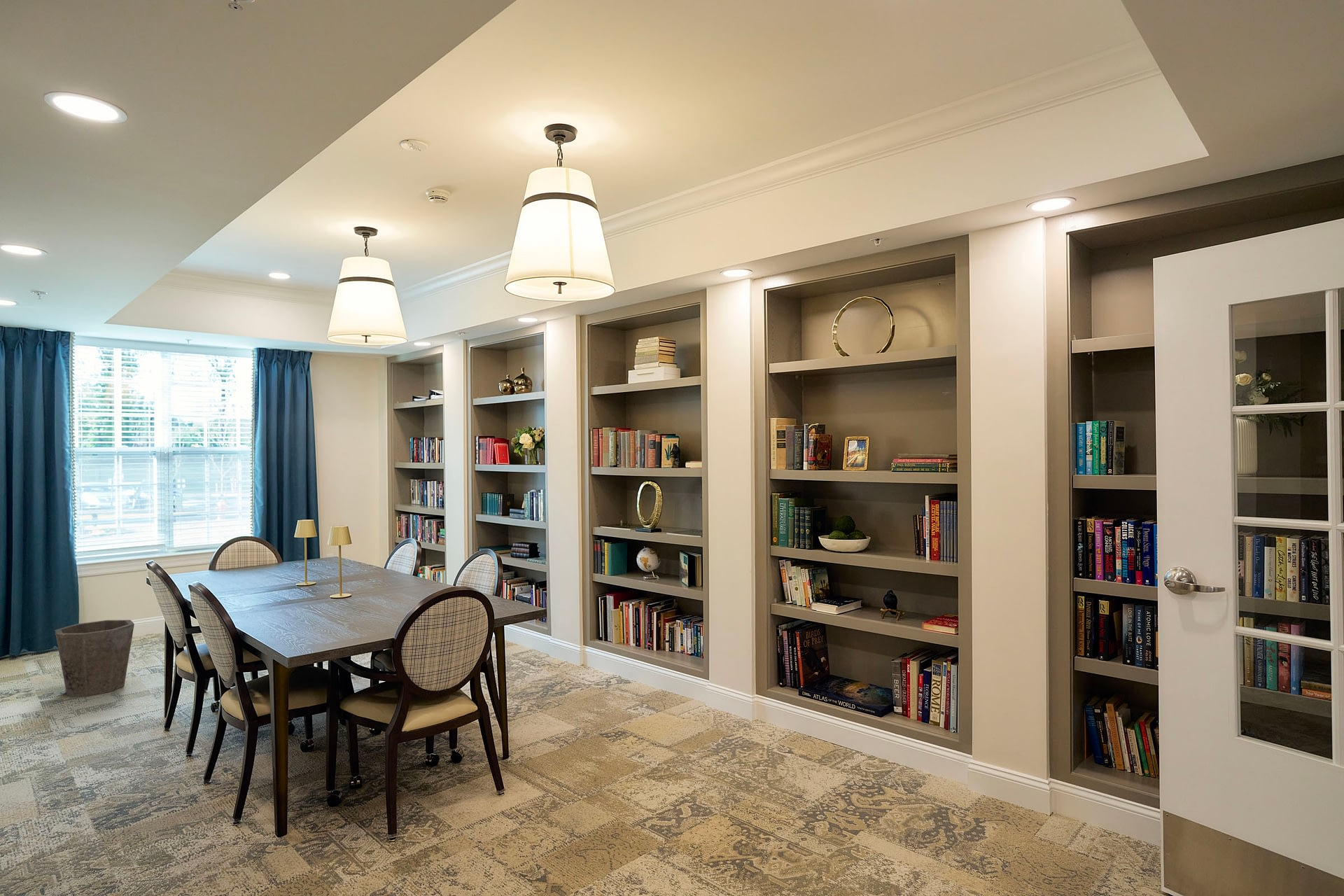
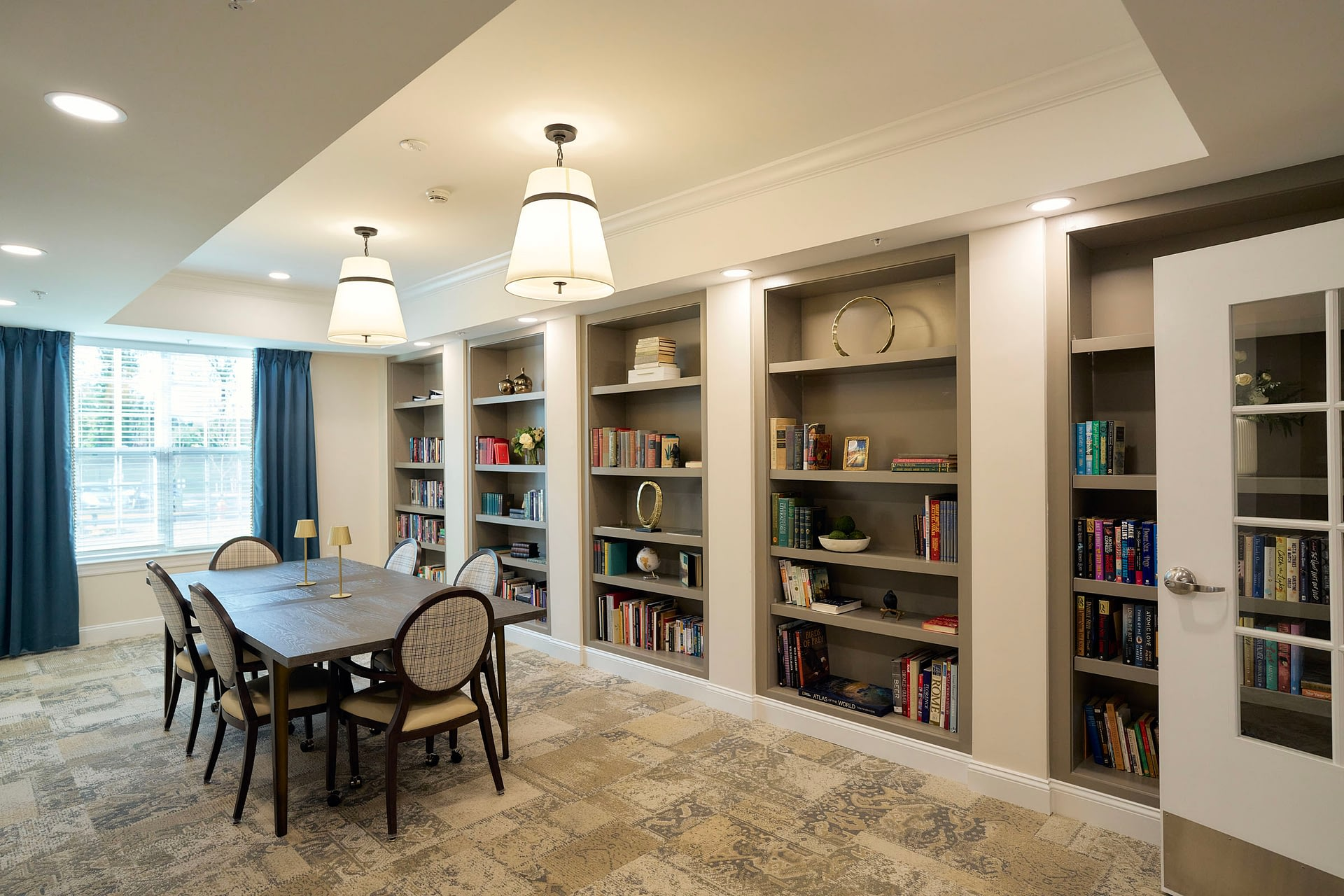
- waste bin (95, 657)
